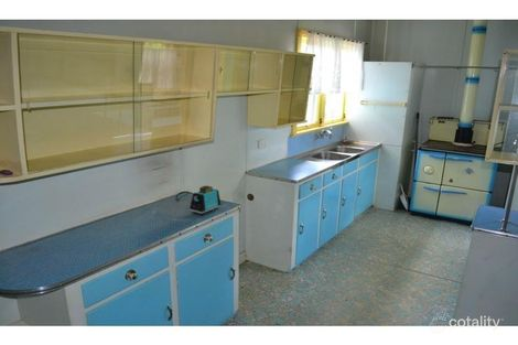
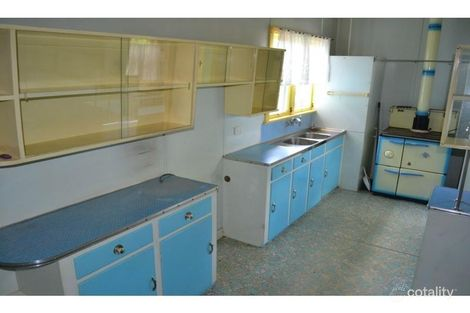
- toaster (205, 198)
